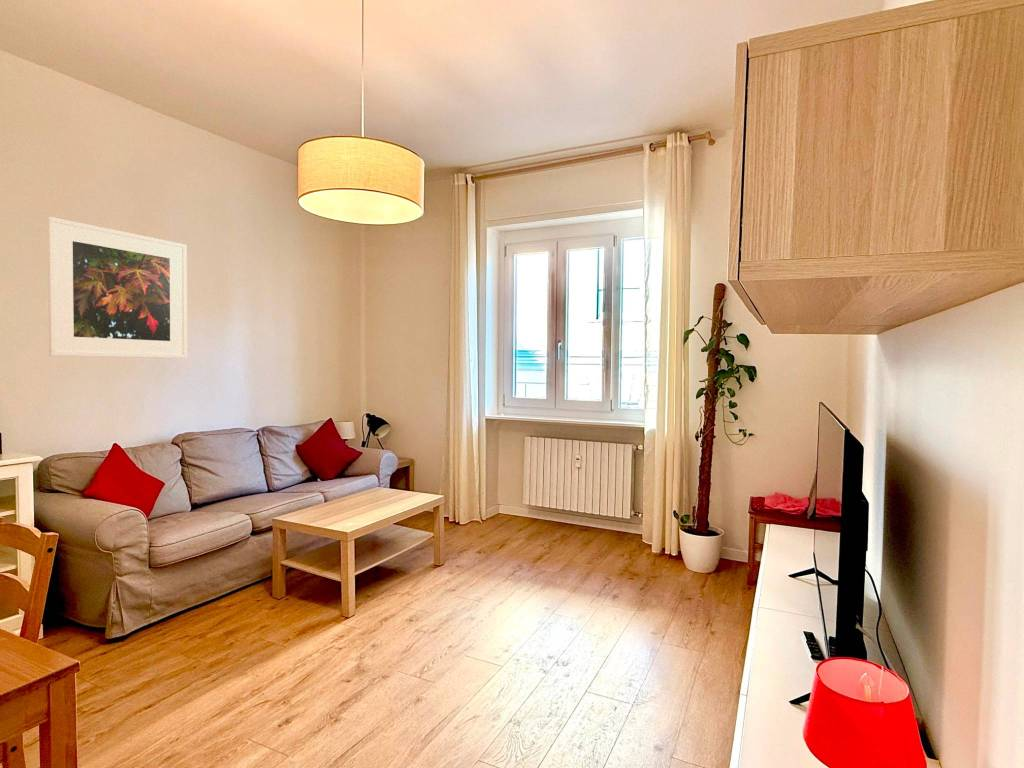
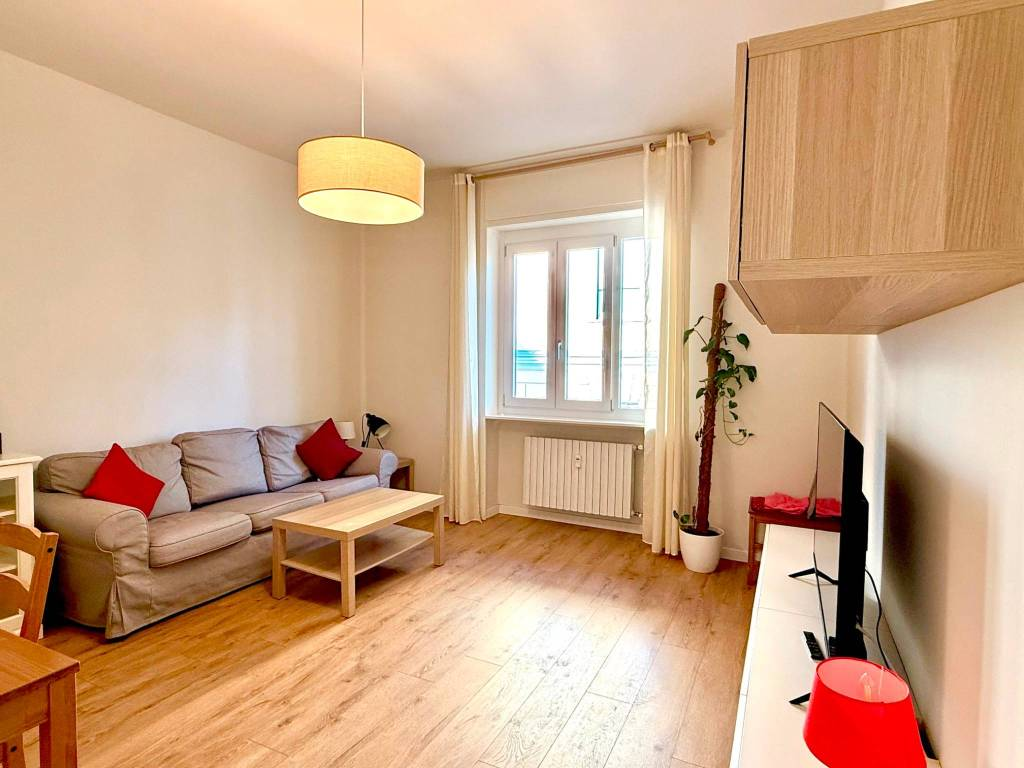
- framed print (124, 294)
